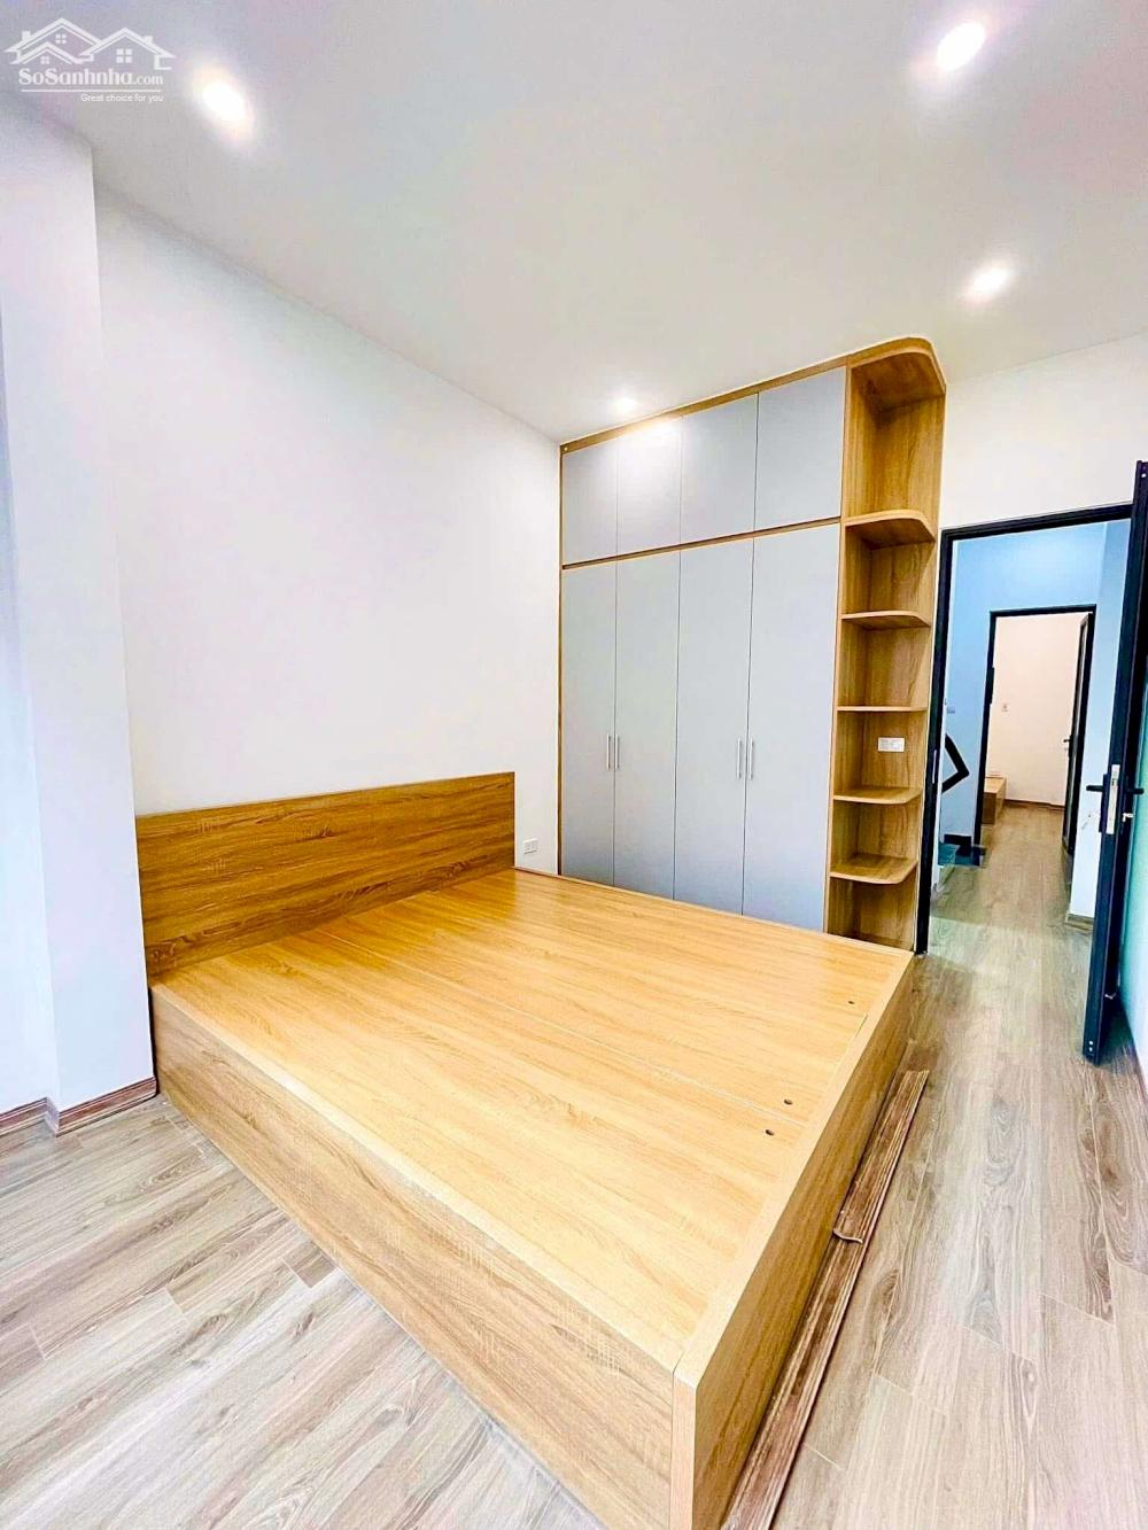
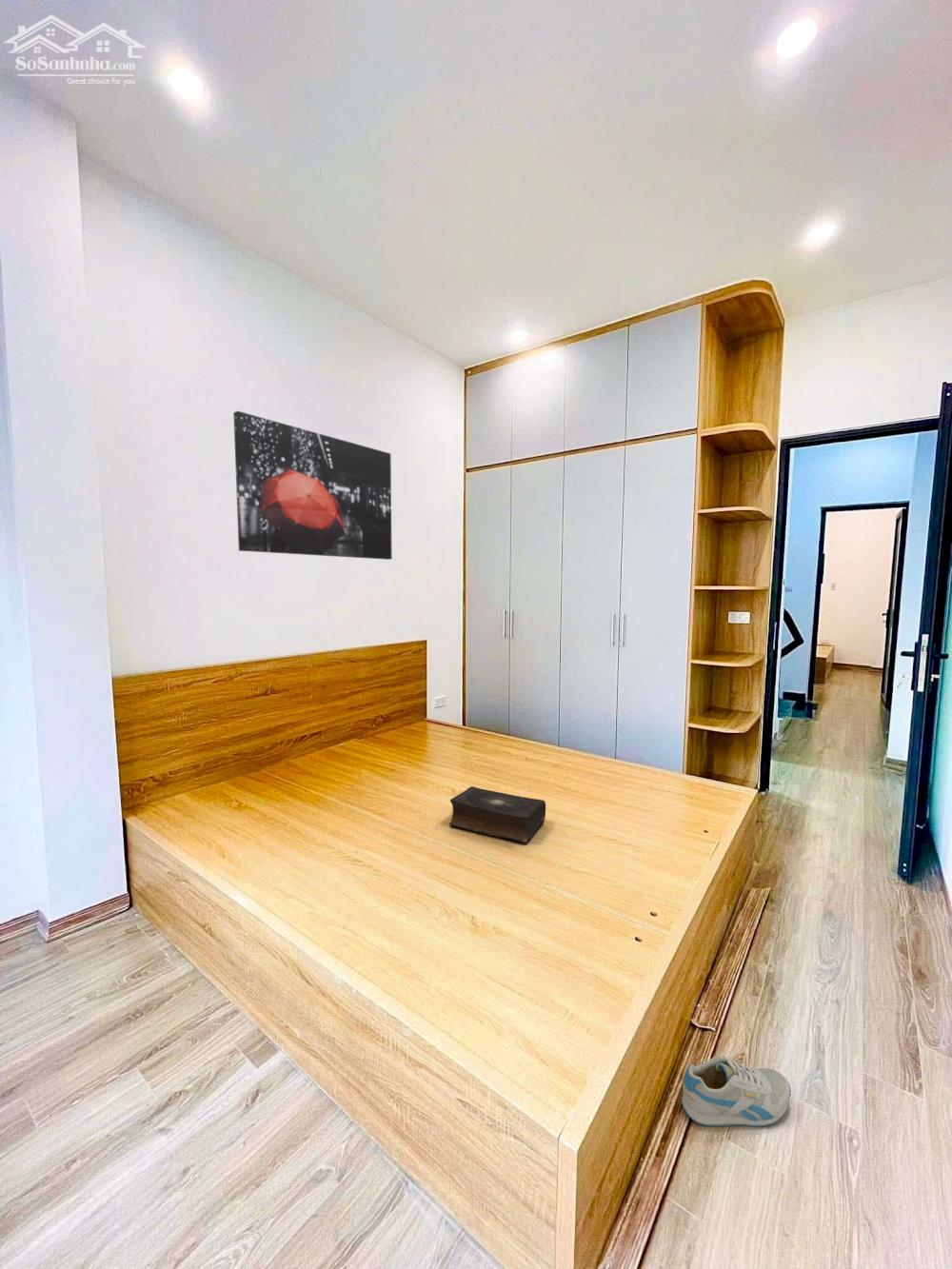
+ book (497, 811)
+ wall art (324, 496)
+ sneaker (736, 1084)
